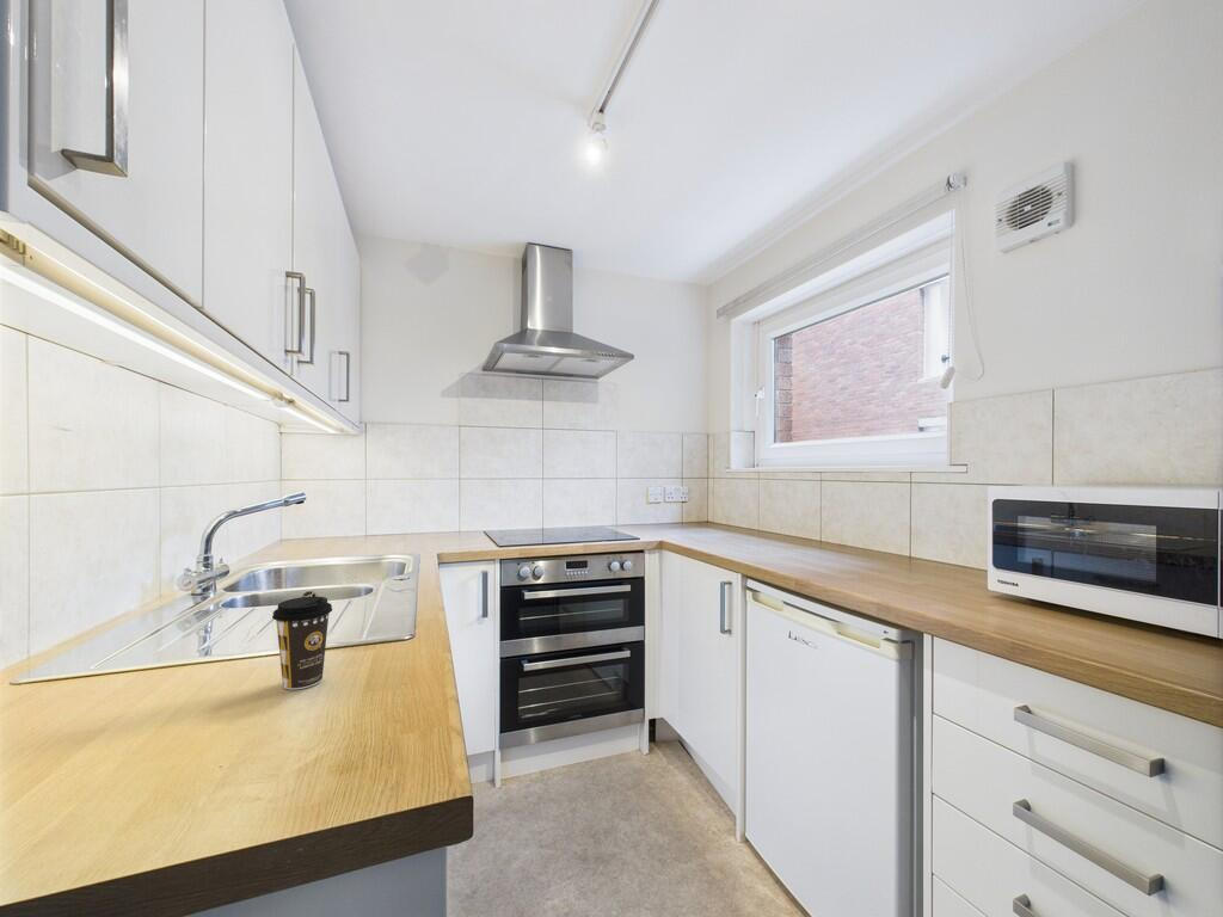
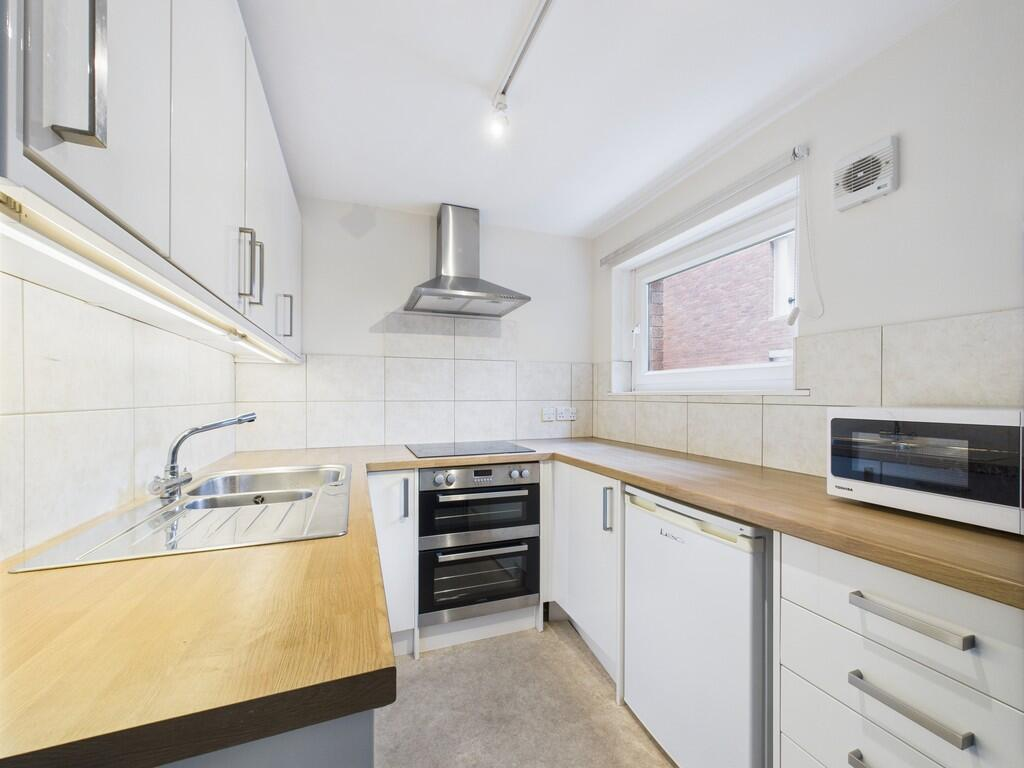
- coffee cup (302, 641)
